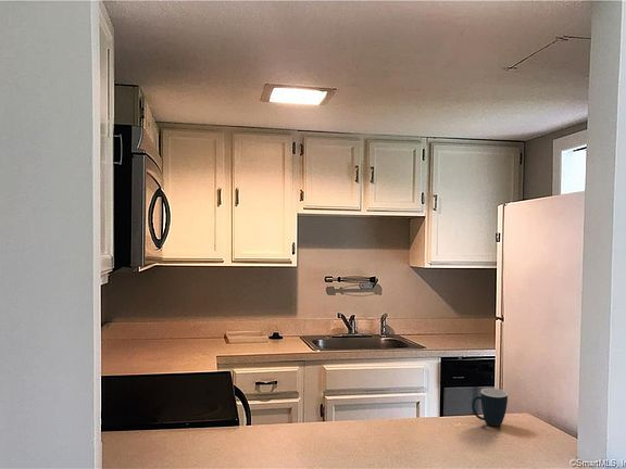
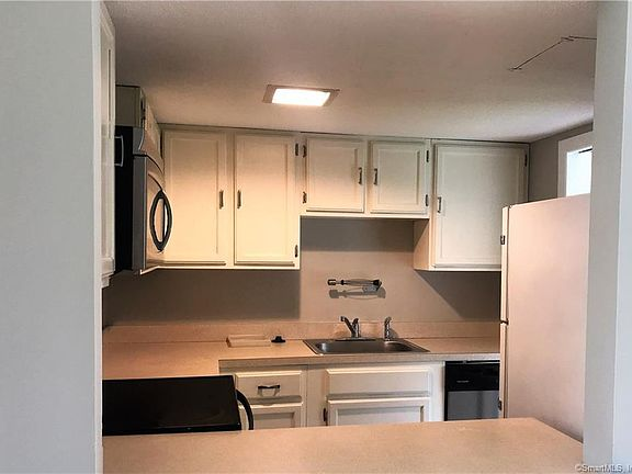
- mug (488, 408)
